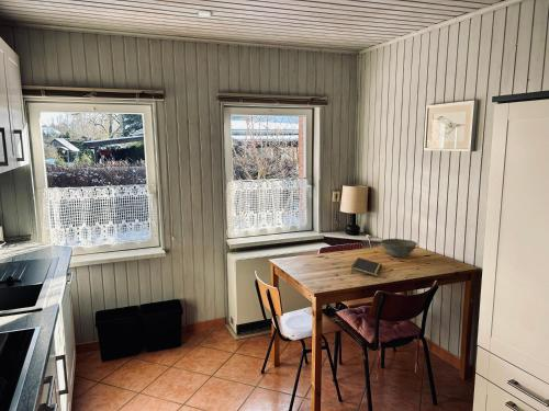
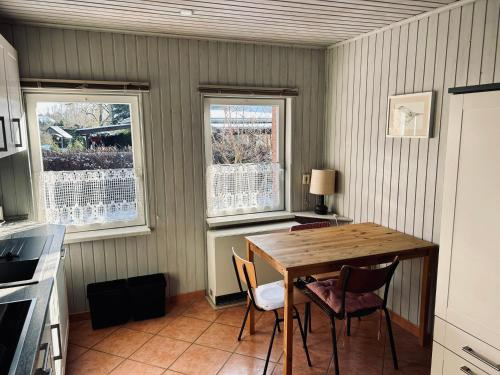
- bowl (397, 249)
- notepad (367, 266)
